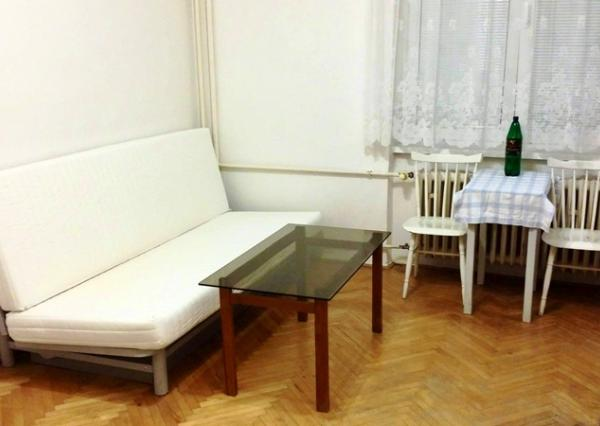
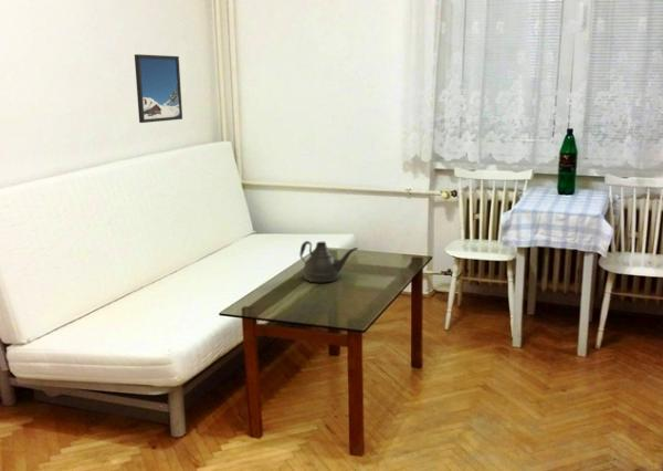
+ teapot (328, 261)
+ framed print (159, 88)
